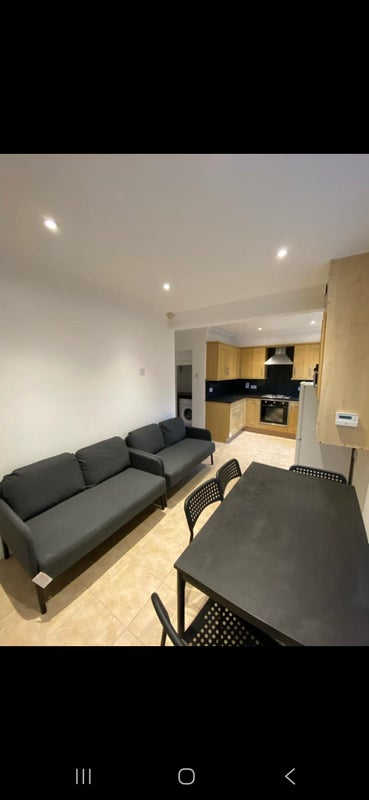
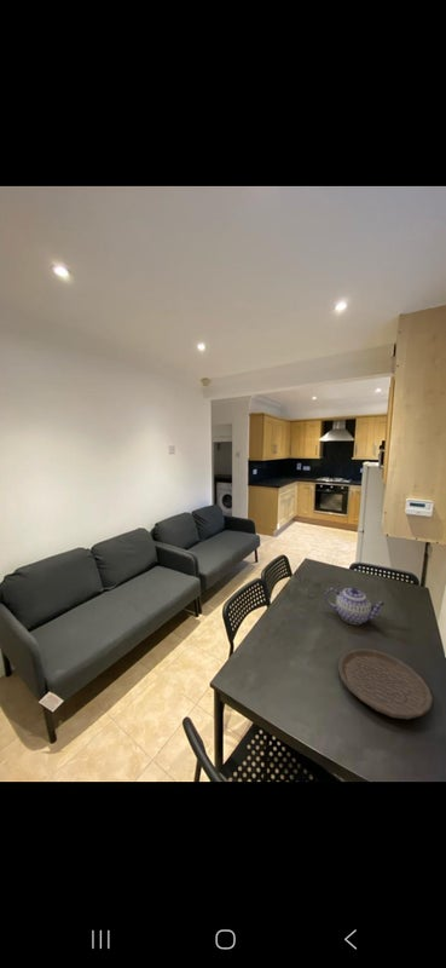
+ teapot (353, 603)
+ plate (381, 680)
